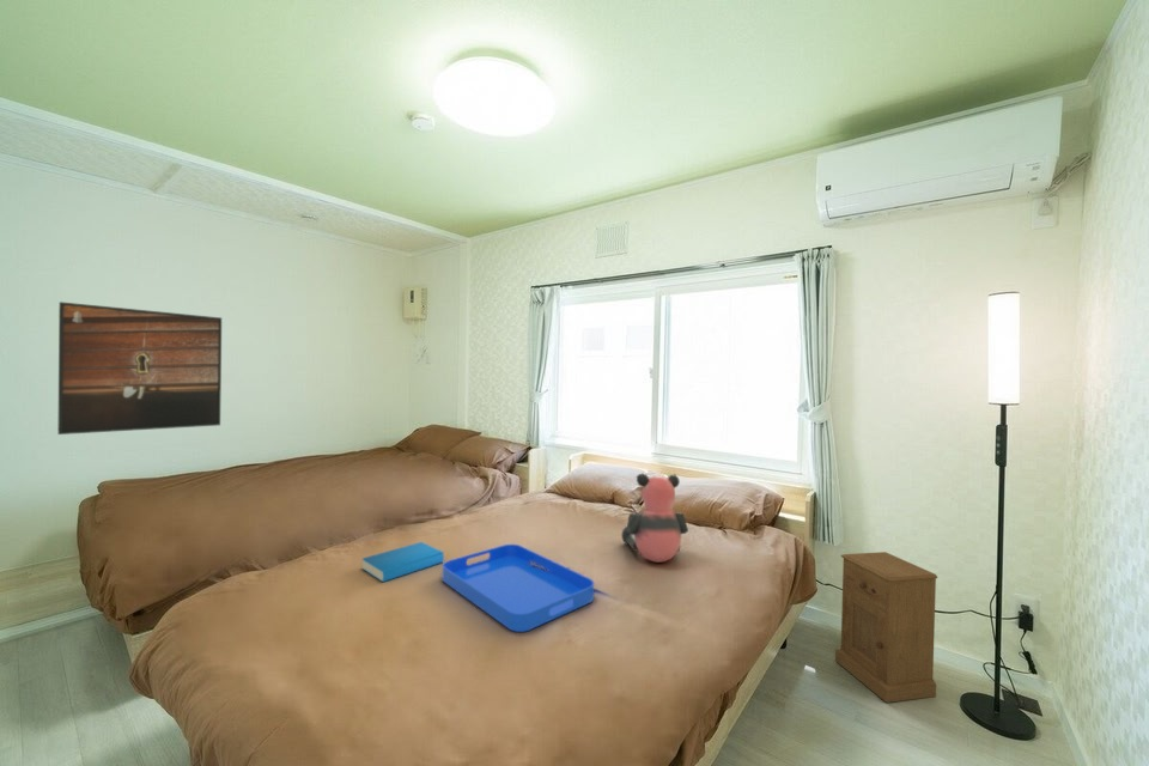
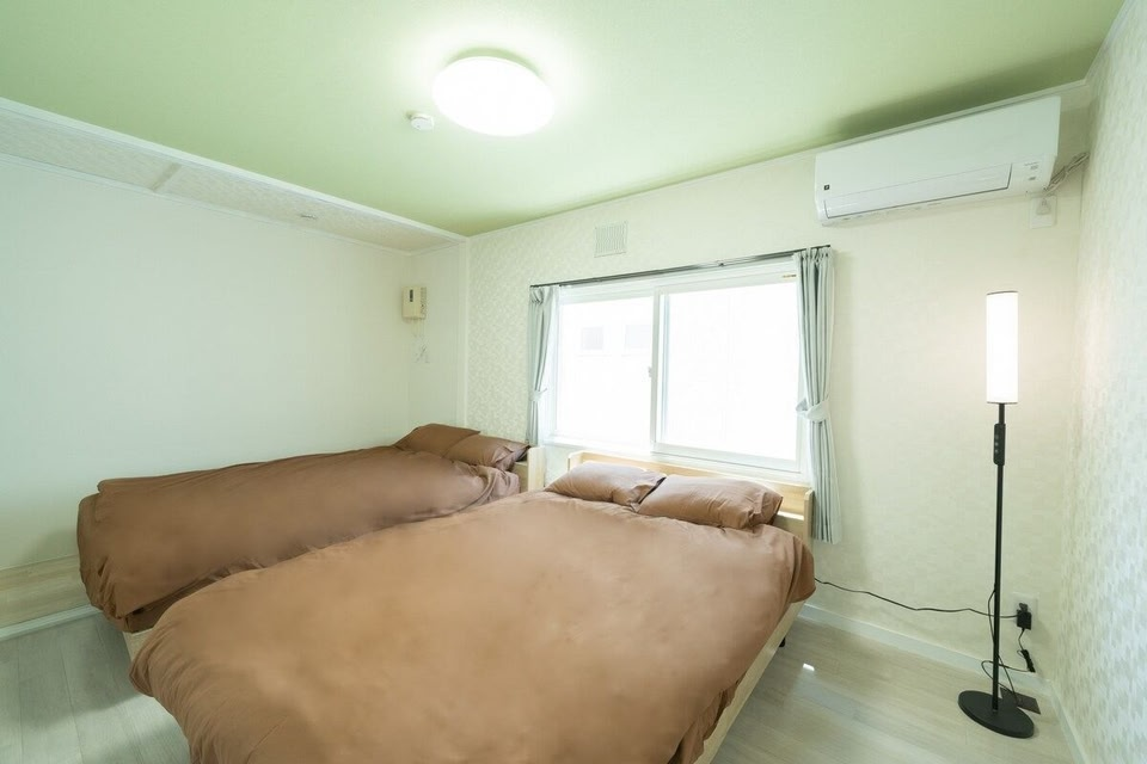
- serving tray (515, 580)
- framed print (147, 370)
- bear (656, 512)
- book (403, 560)
- nightstand (883, 620)
